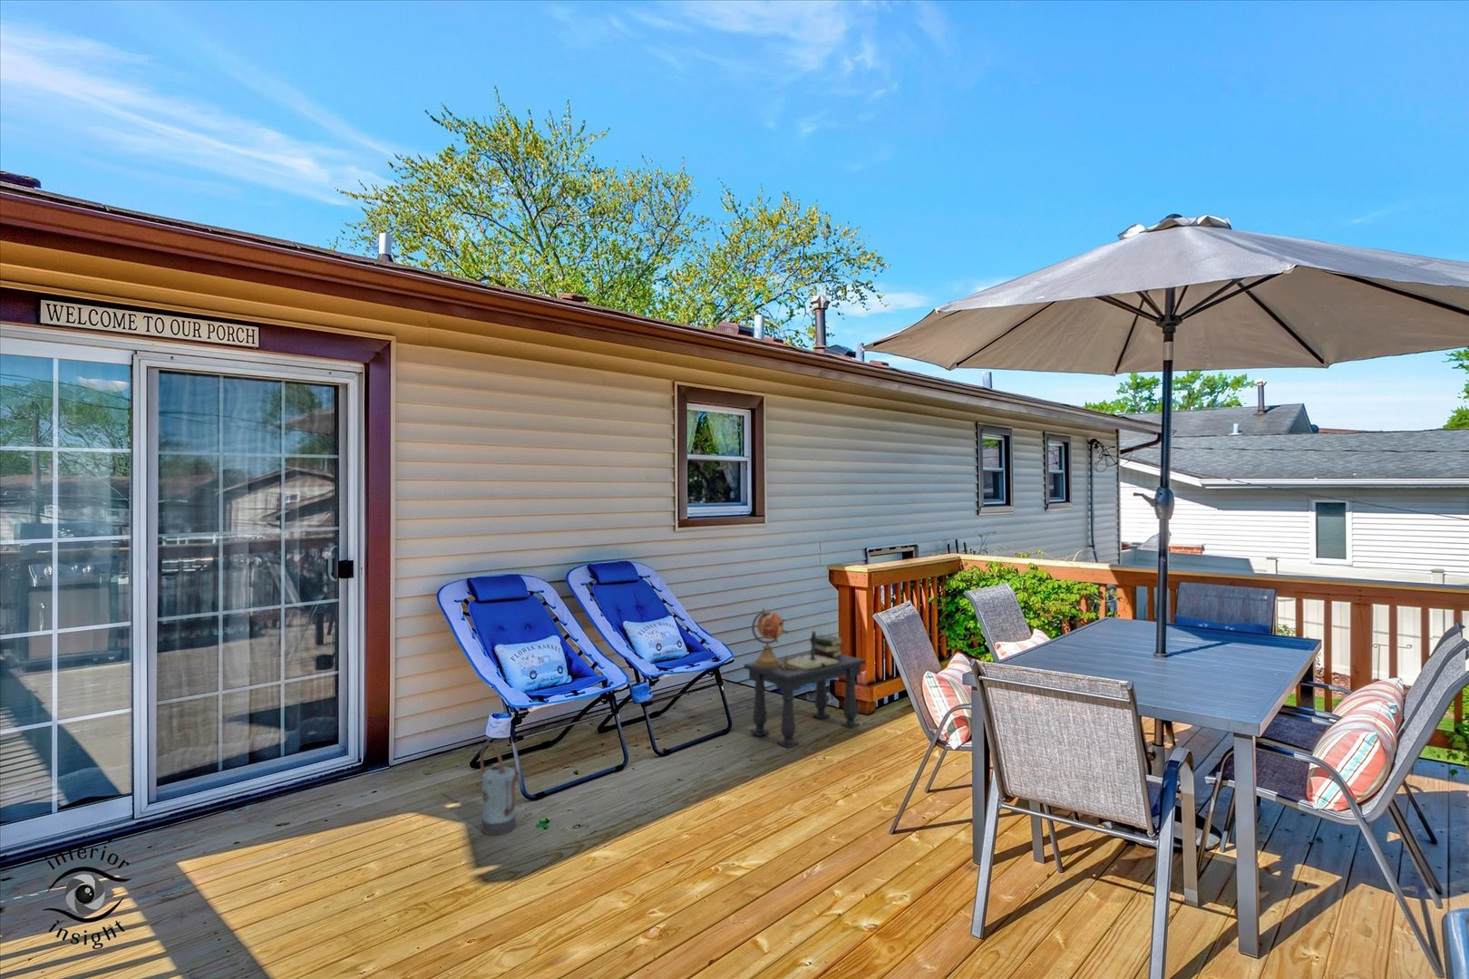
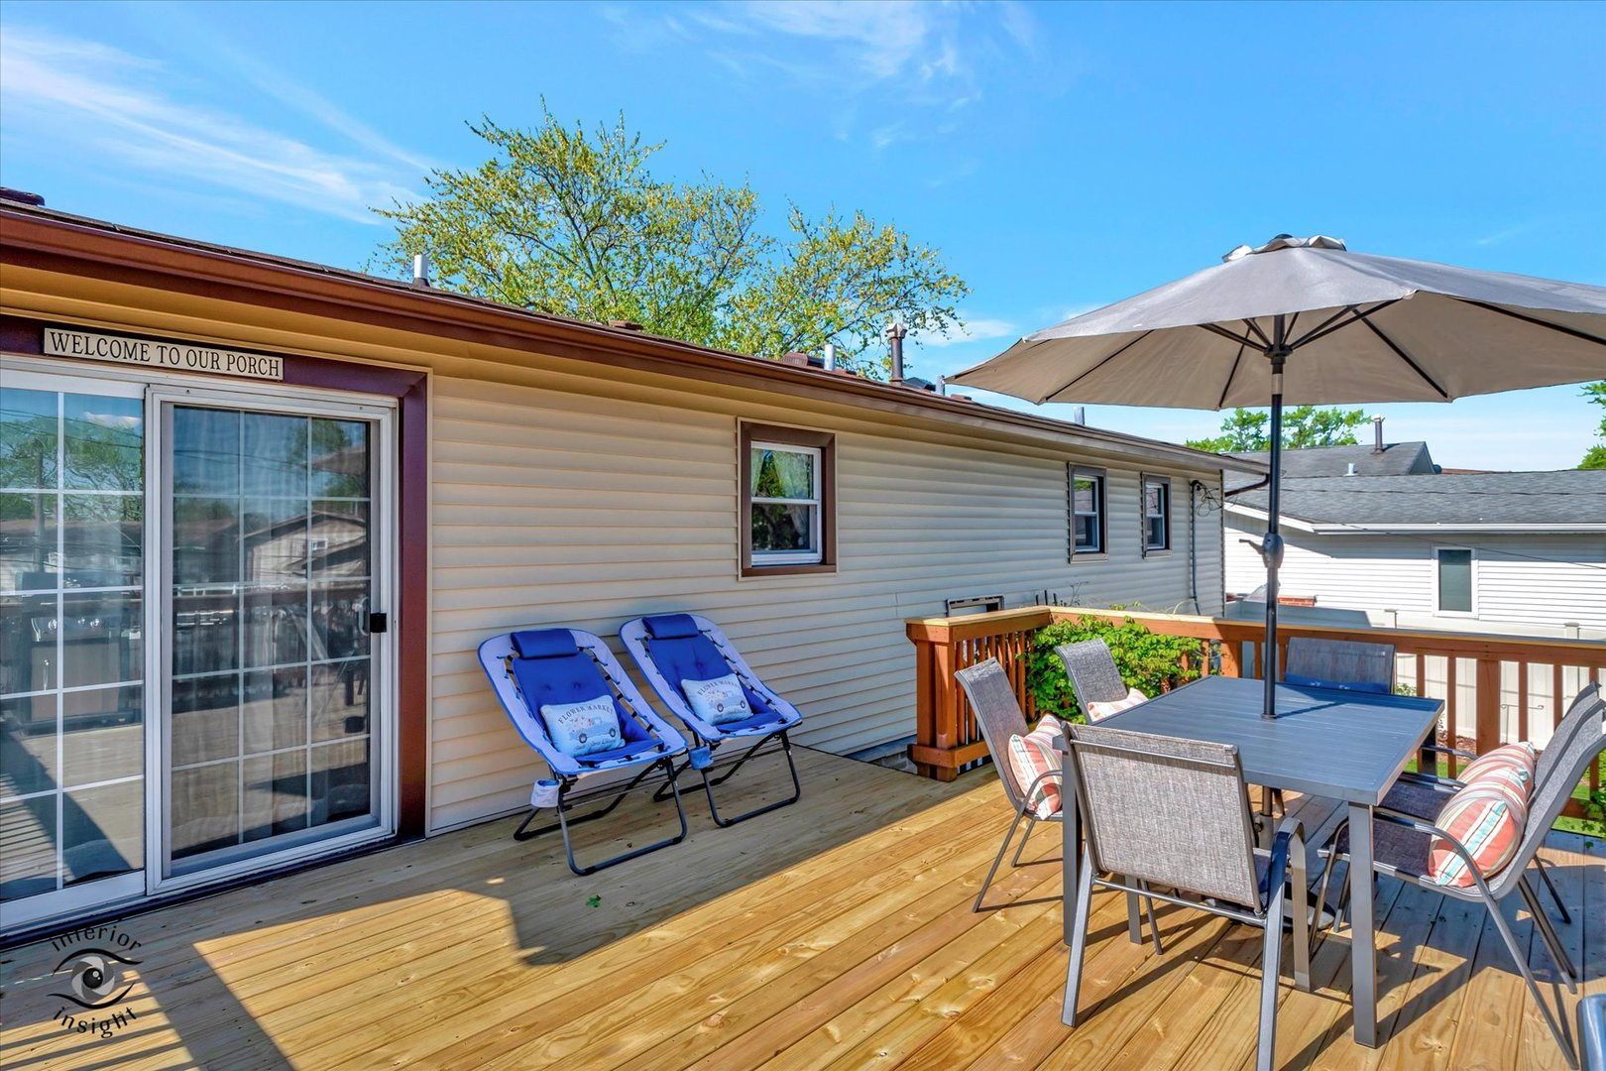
- side table (806, 668)
- watering can (498, 787)
